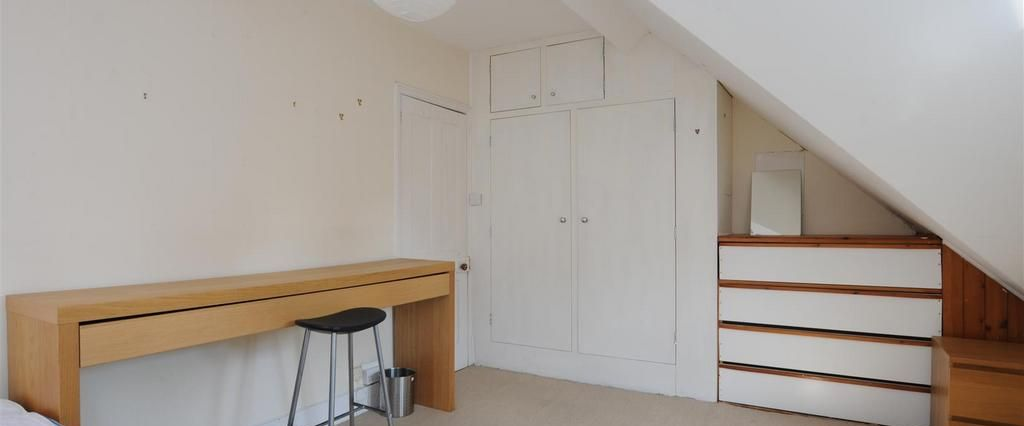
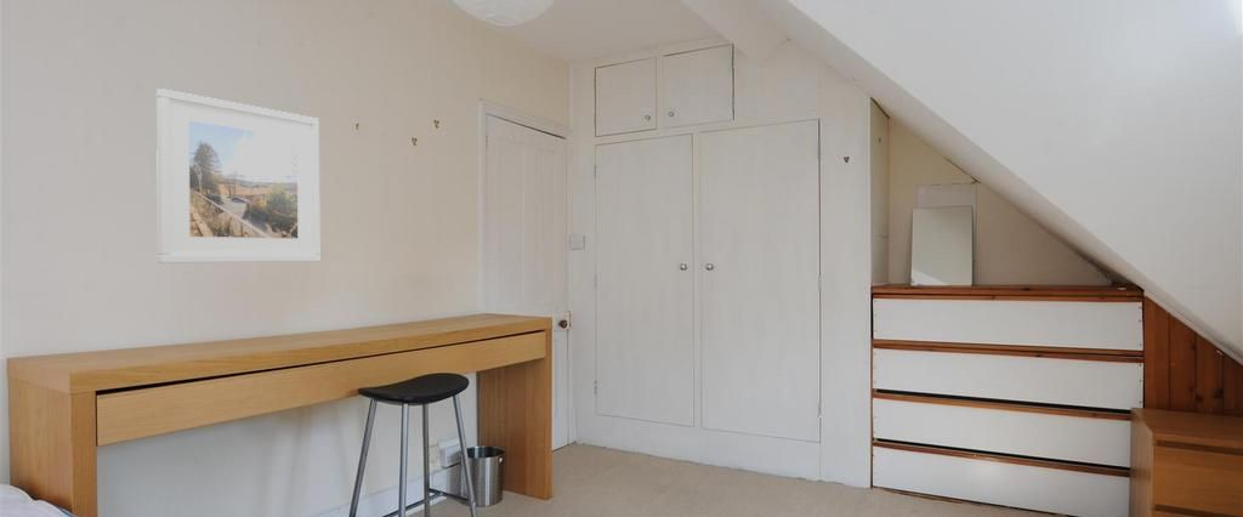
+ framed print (245, 183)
